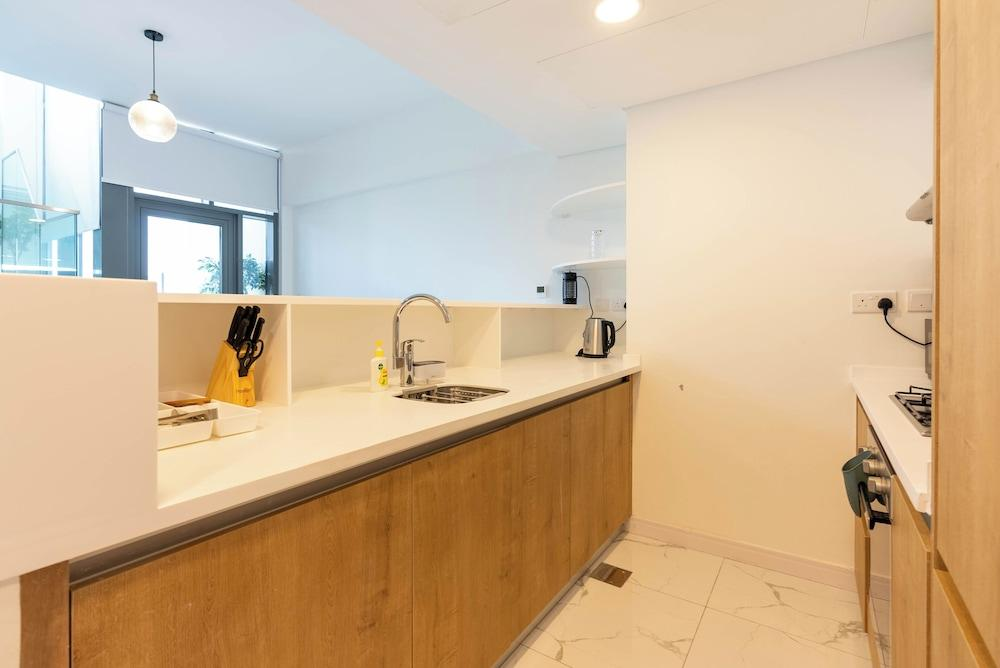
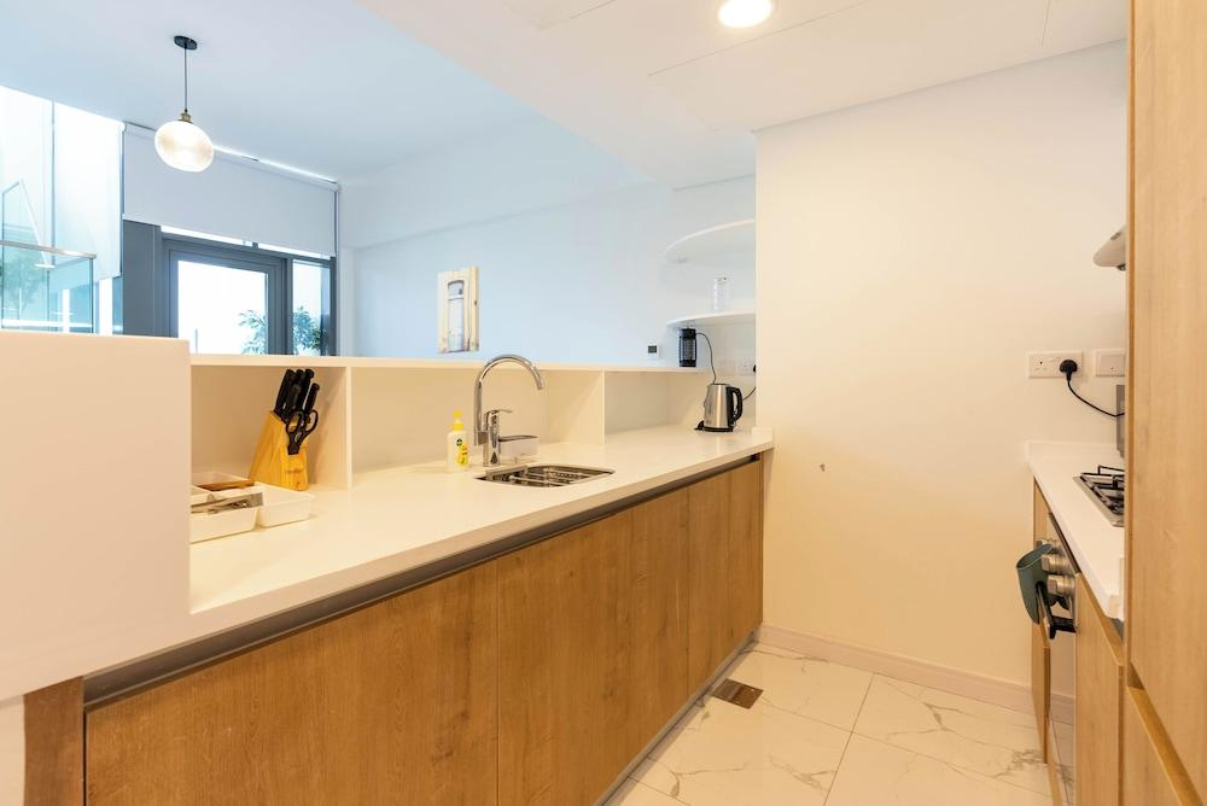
+ wall art (457, 311)
